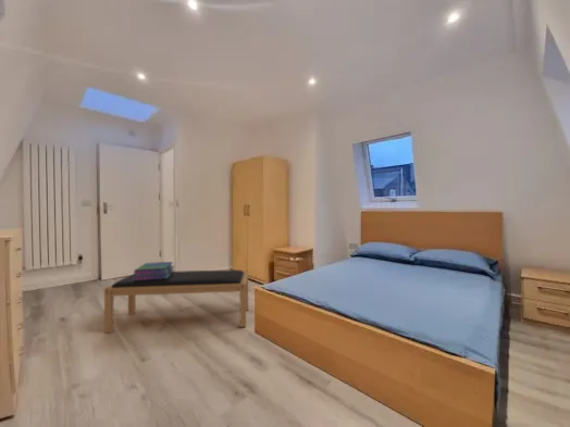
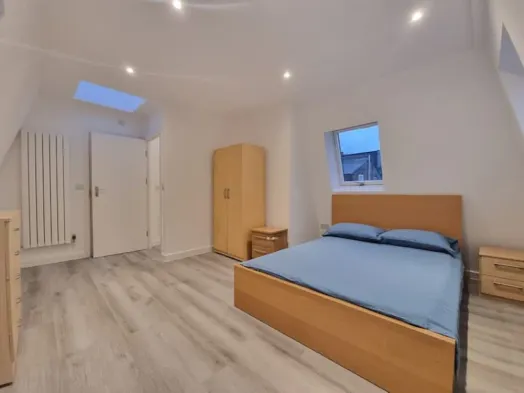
- bench (184, 292)
- stack of books (154, 269)
